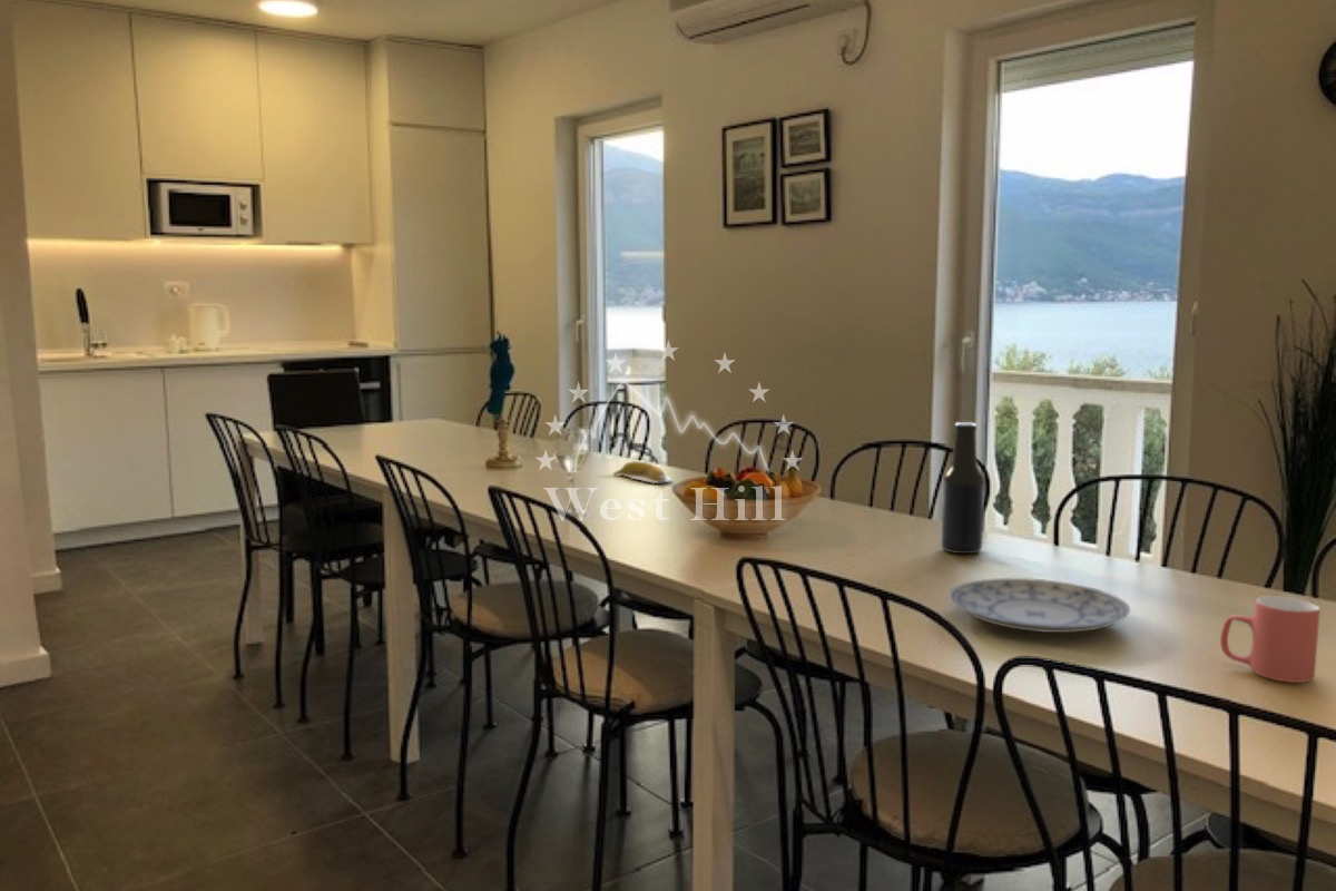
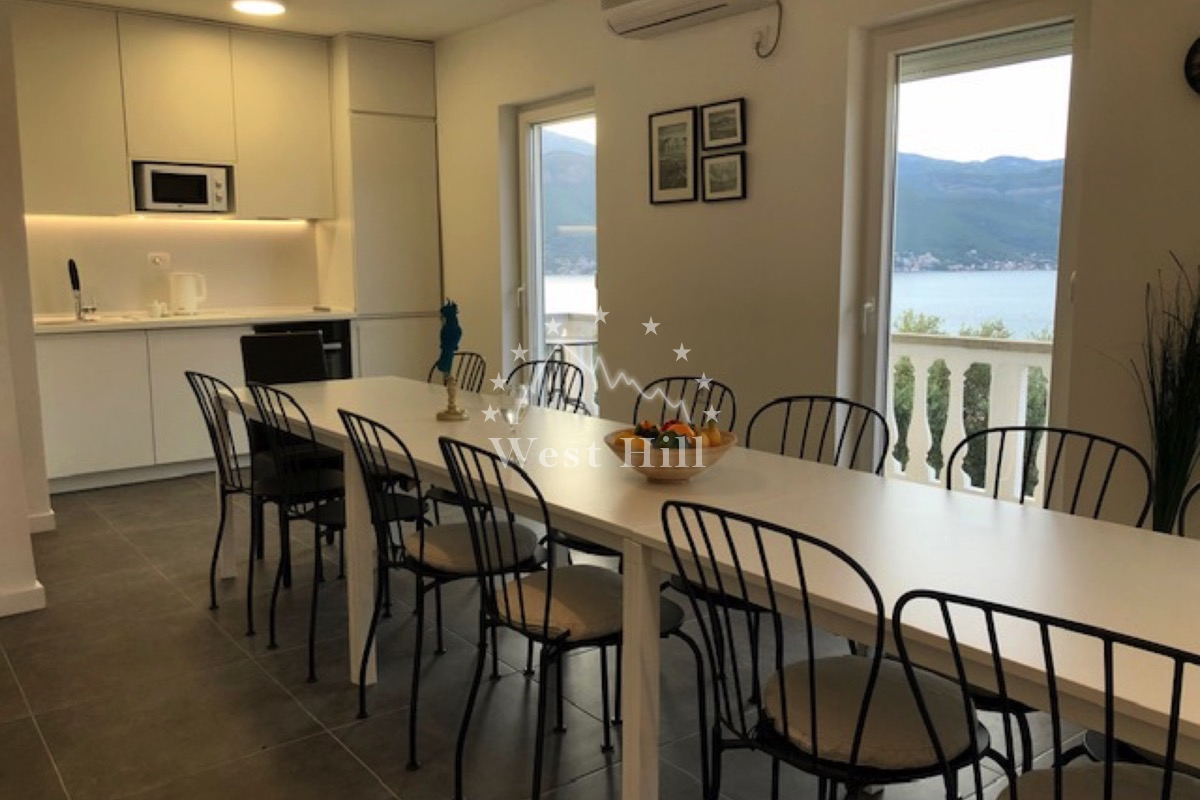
- mug (1267, 635)
- banana (641, 470)
- plate (1035, 608)
- beer bottle (963, 487)
